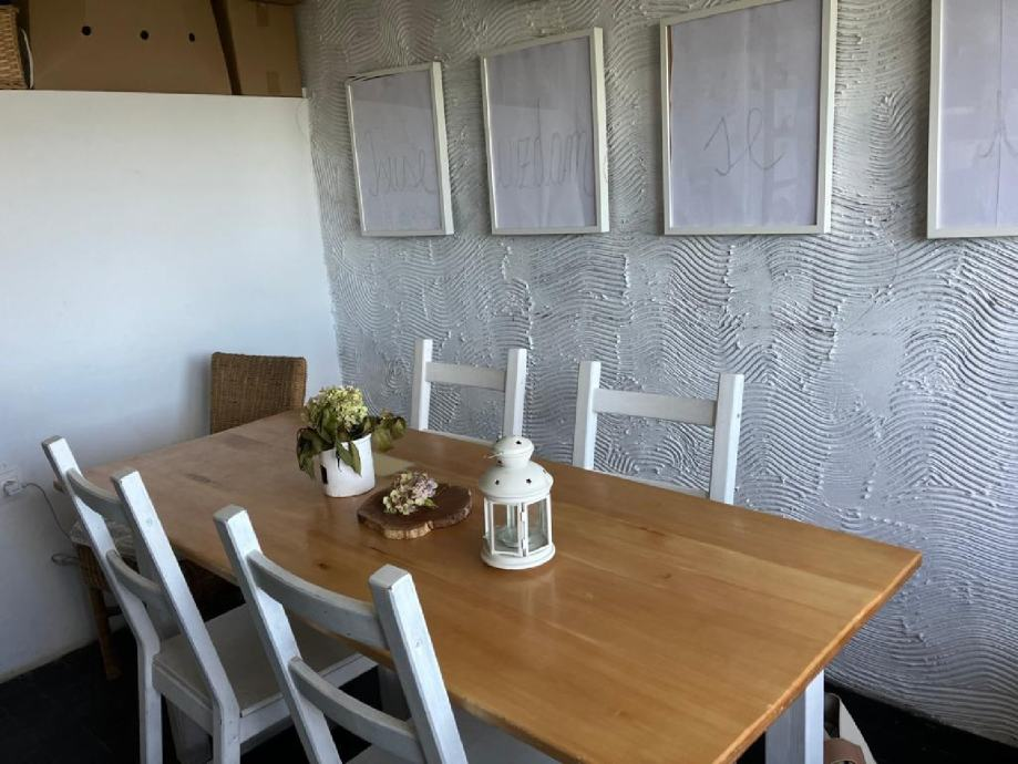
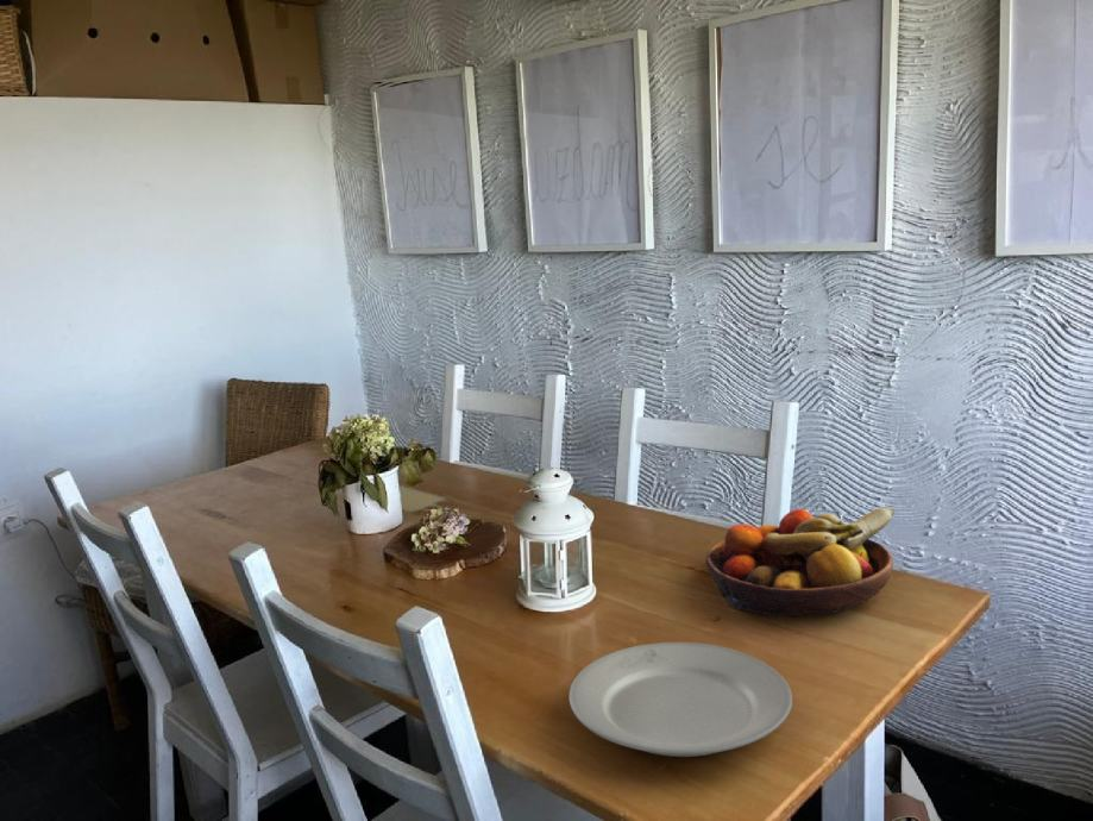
+ fruit bowl (798, 547)
+ plate (679, 702)
